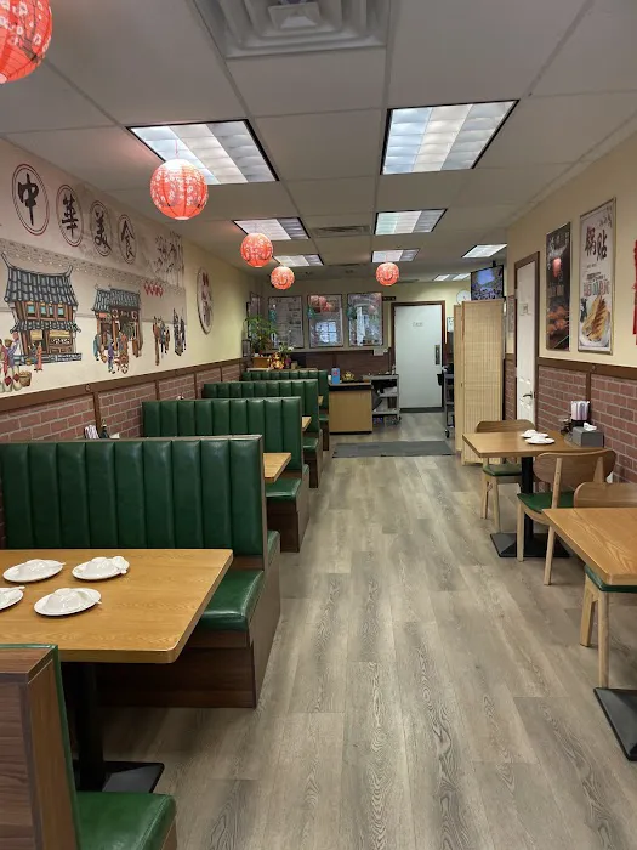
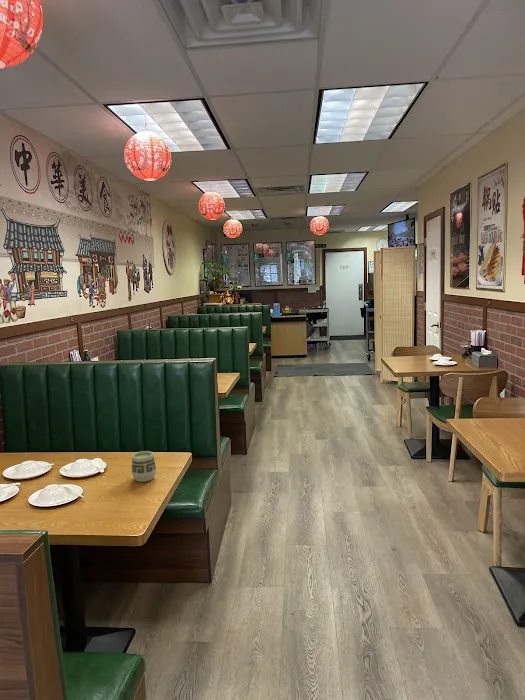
+ cup (143, 466)
